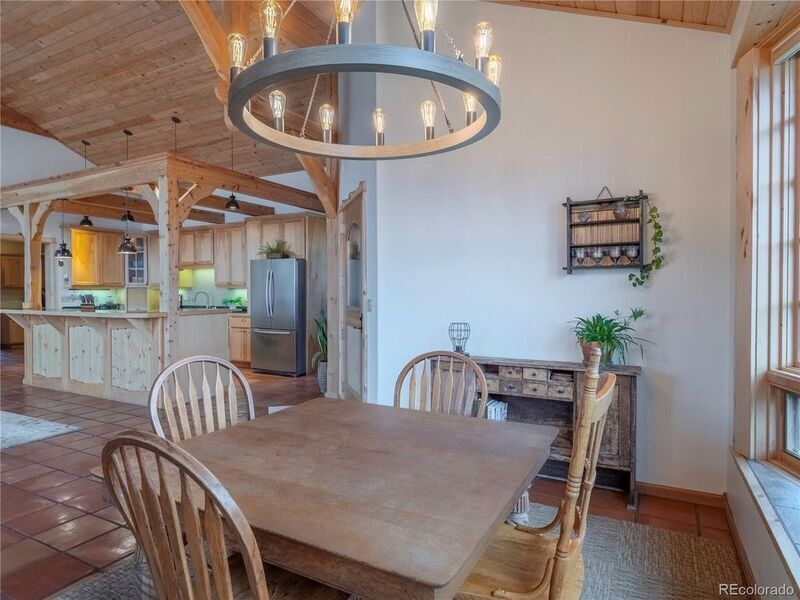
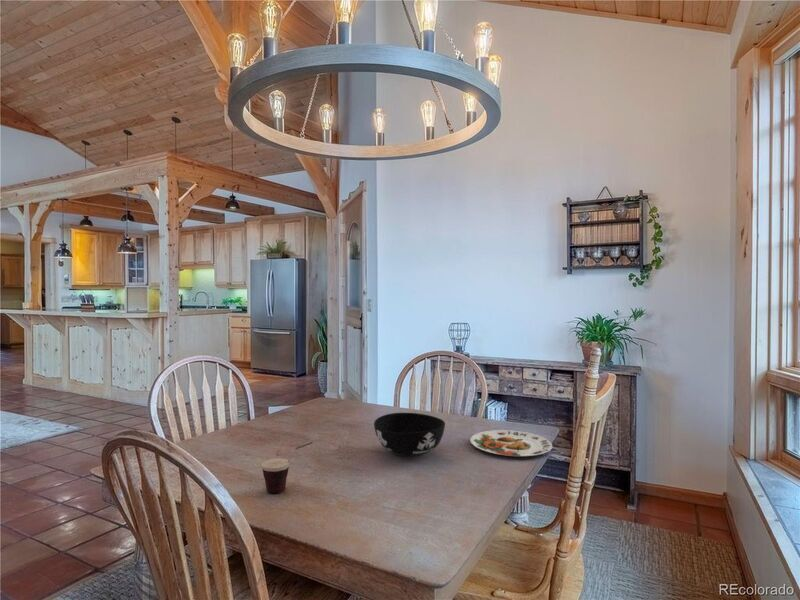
+ cup (287, 466)
+ bowl (409, 436)
+ plate (510, 443)
